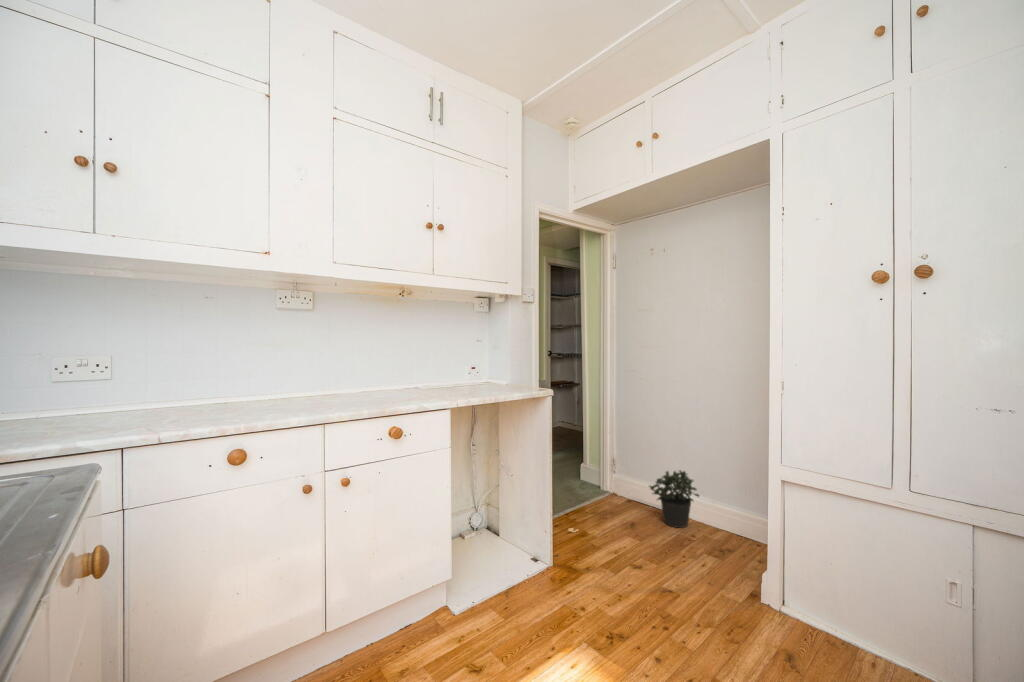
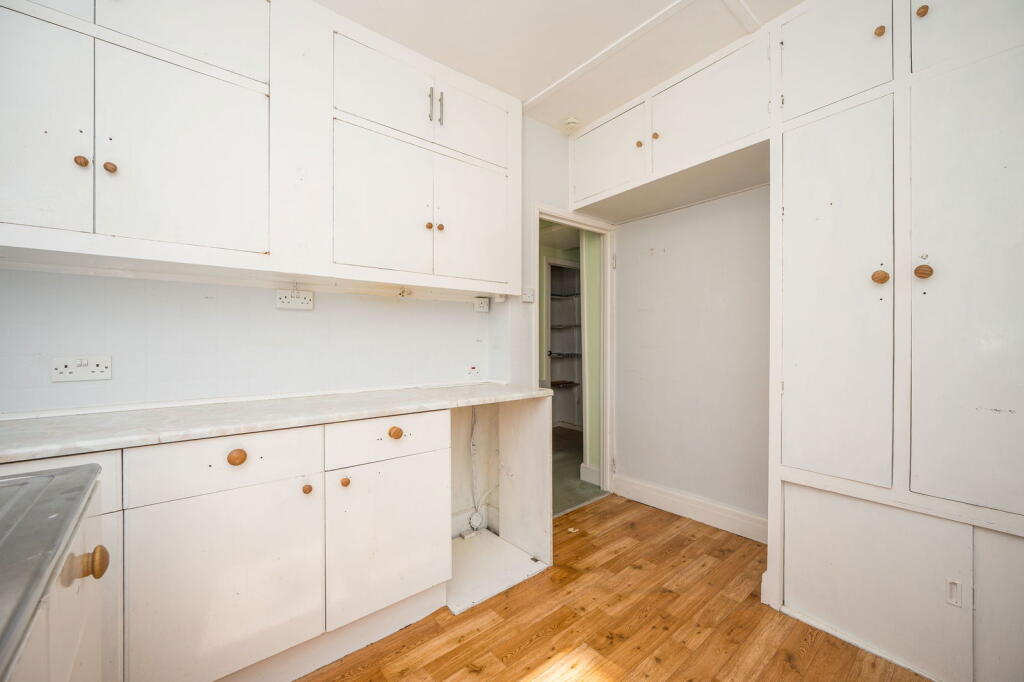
- potted plant (677, 496)
